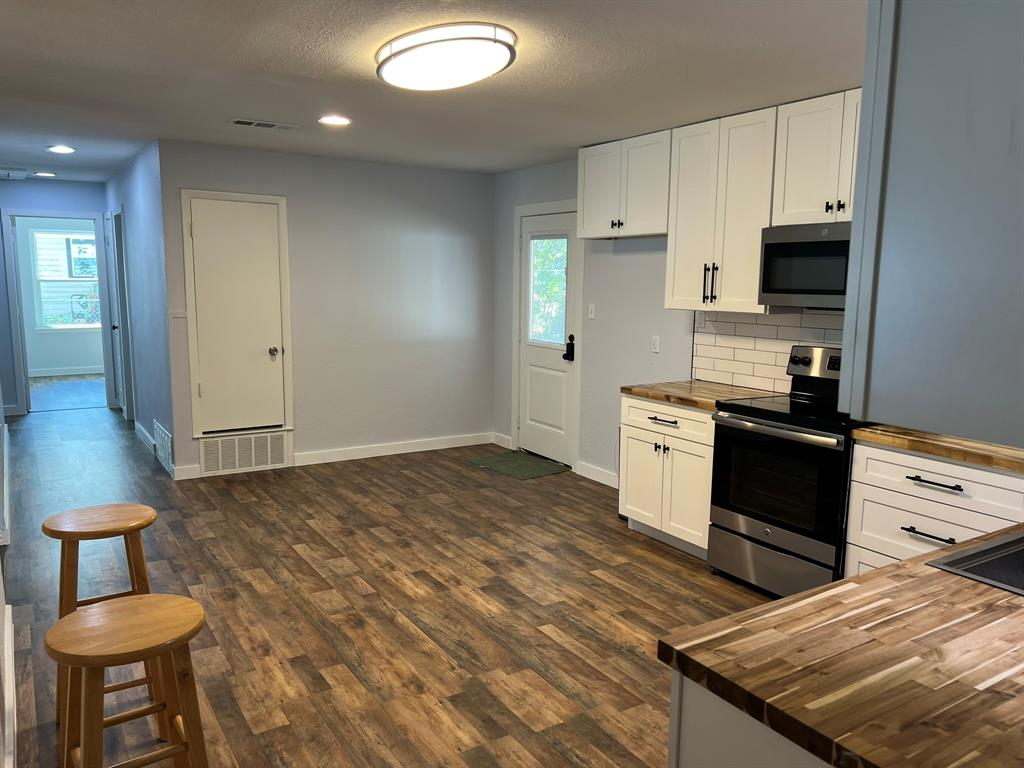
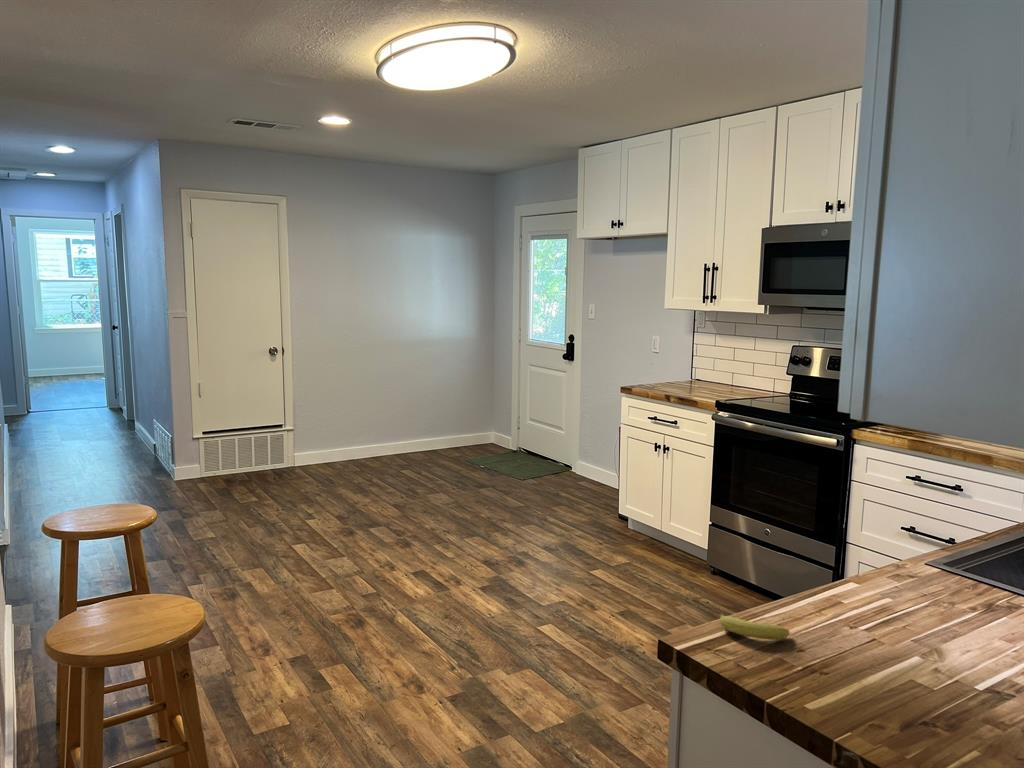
+ fruit (749, 624)
